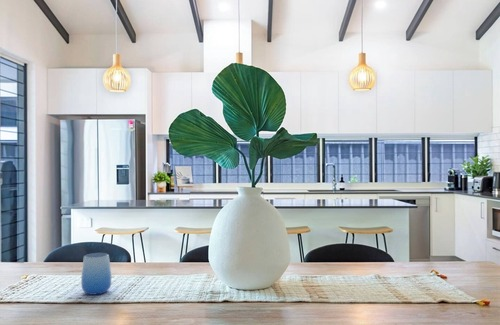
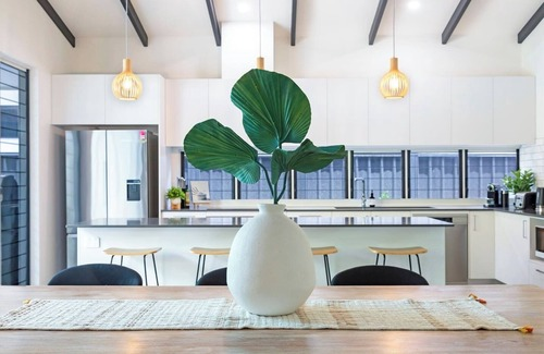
- cup (96, 273)
